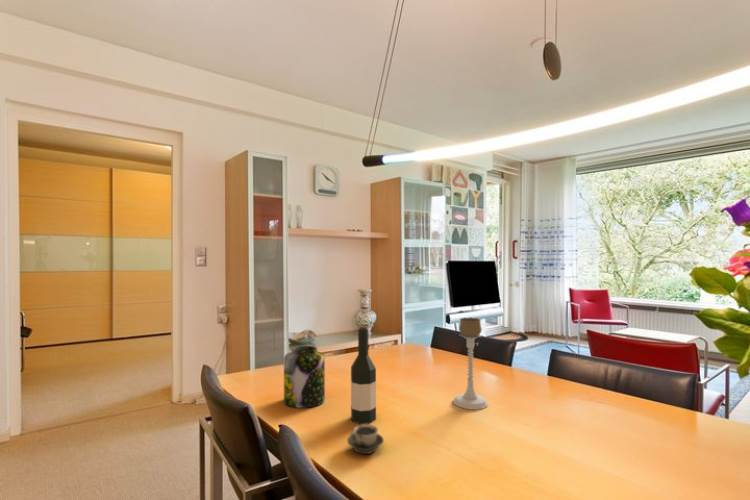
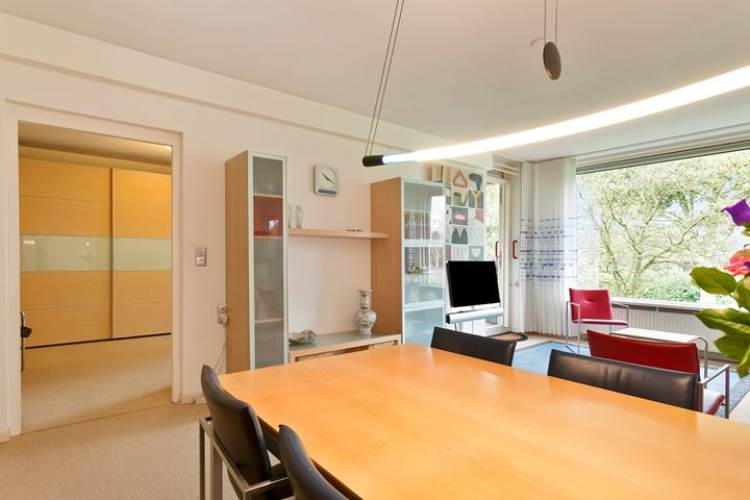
- wine bottle (363, 372)
- cup (365, 438)
- jar (304, 374)
- candle holder (470, 360)
